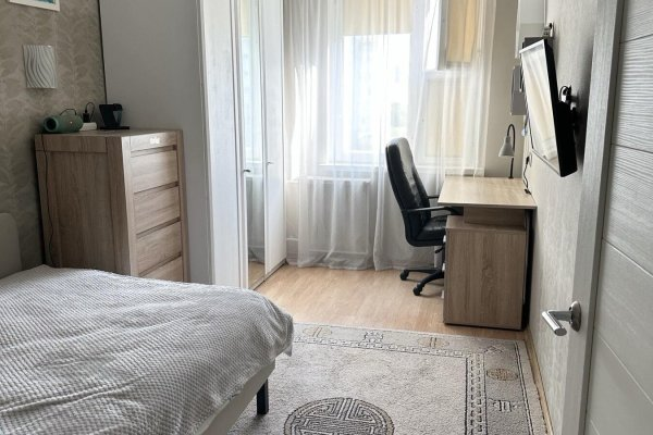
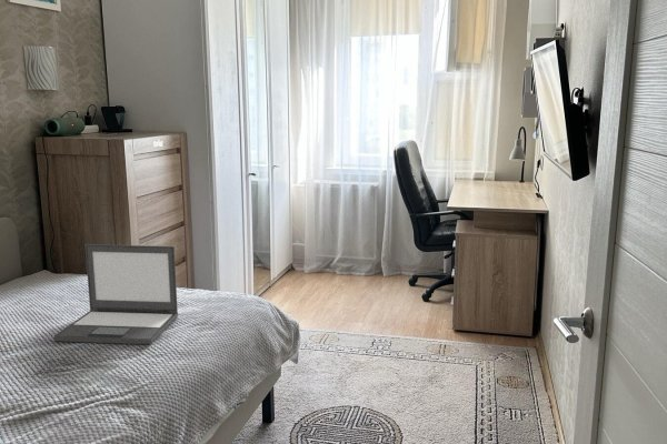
+ laptop (117, 291)
